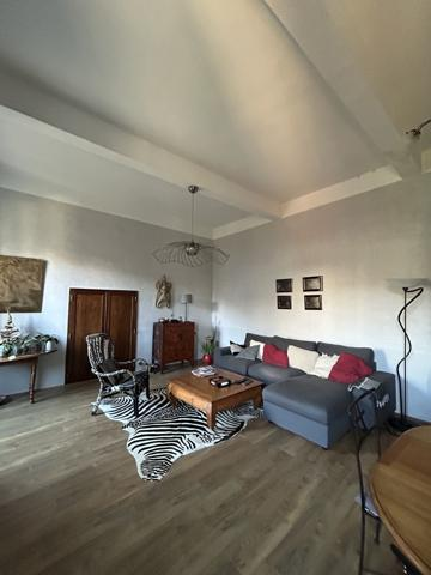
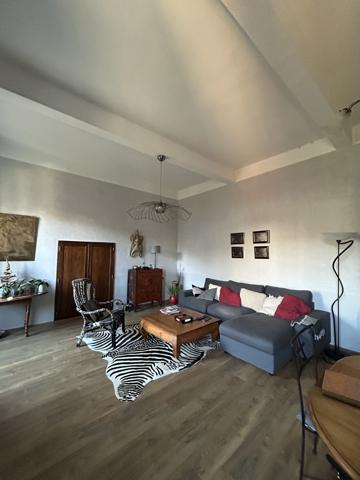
+ notebook (342, 386)
